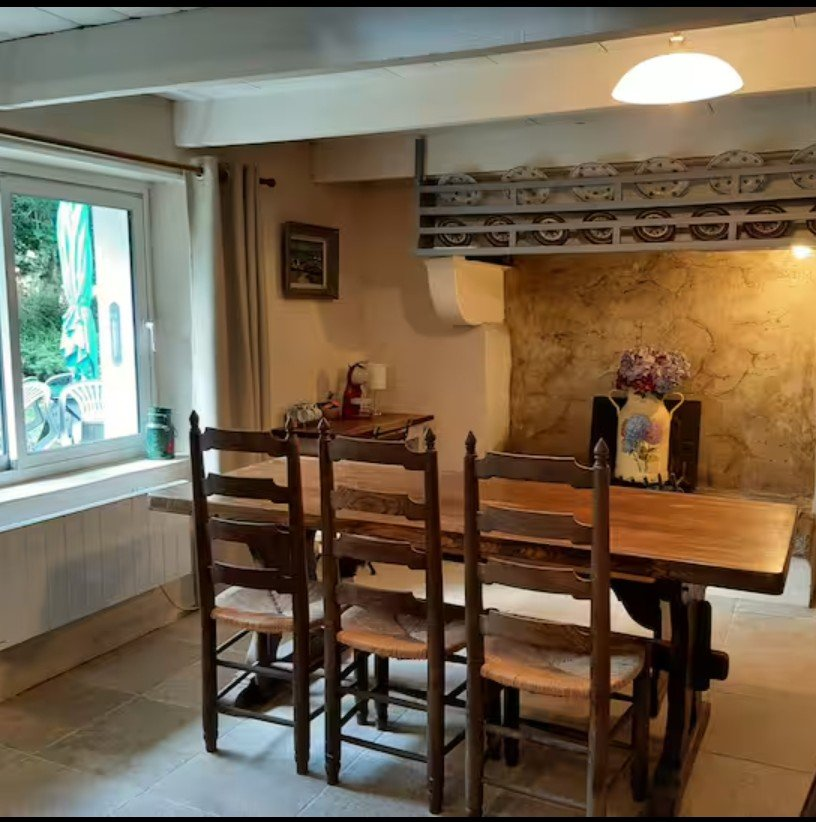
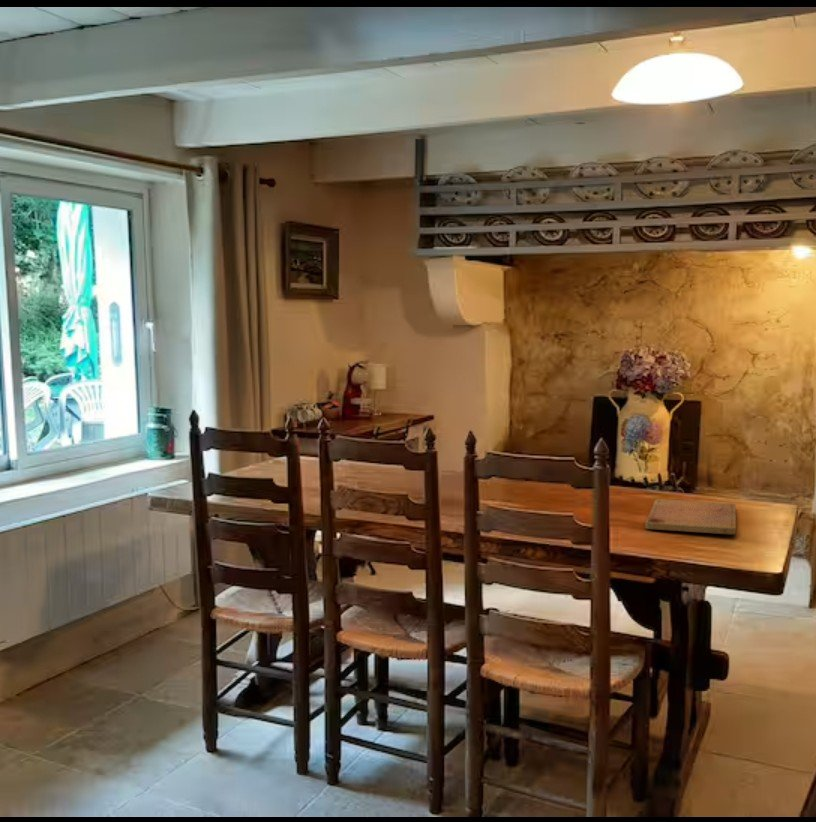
+ cutting board (692, 515)
